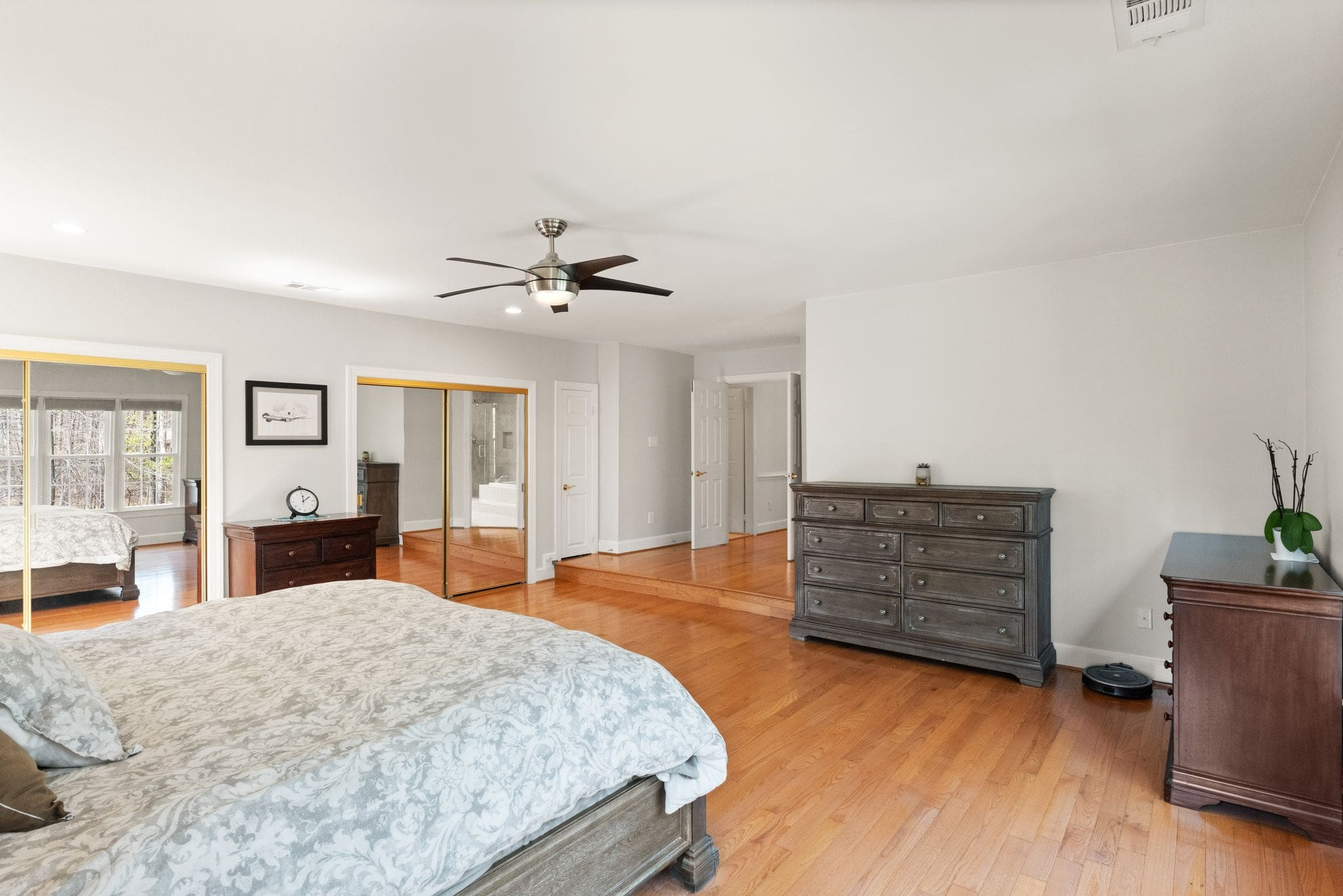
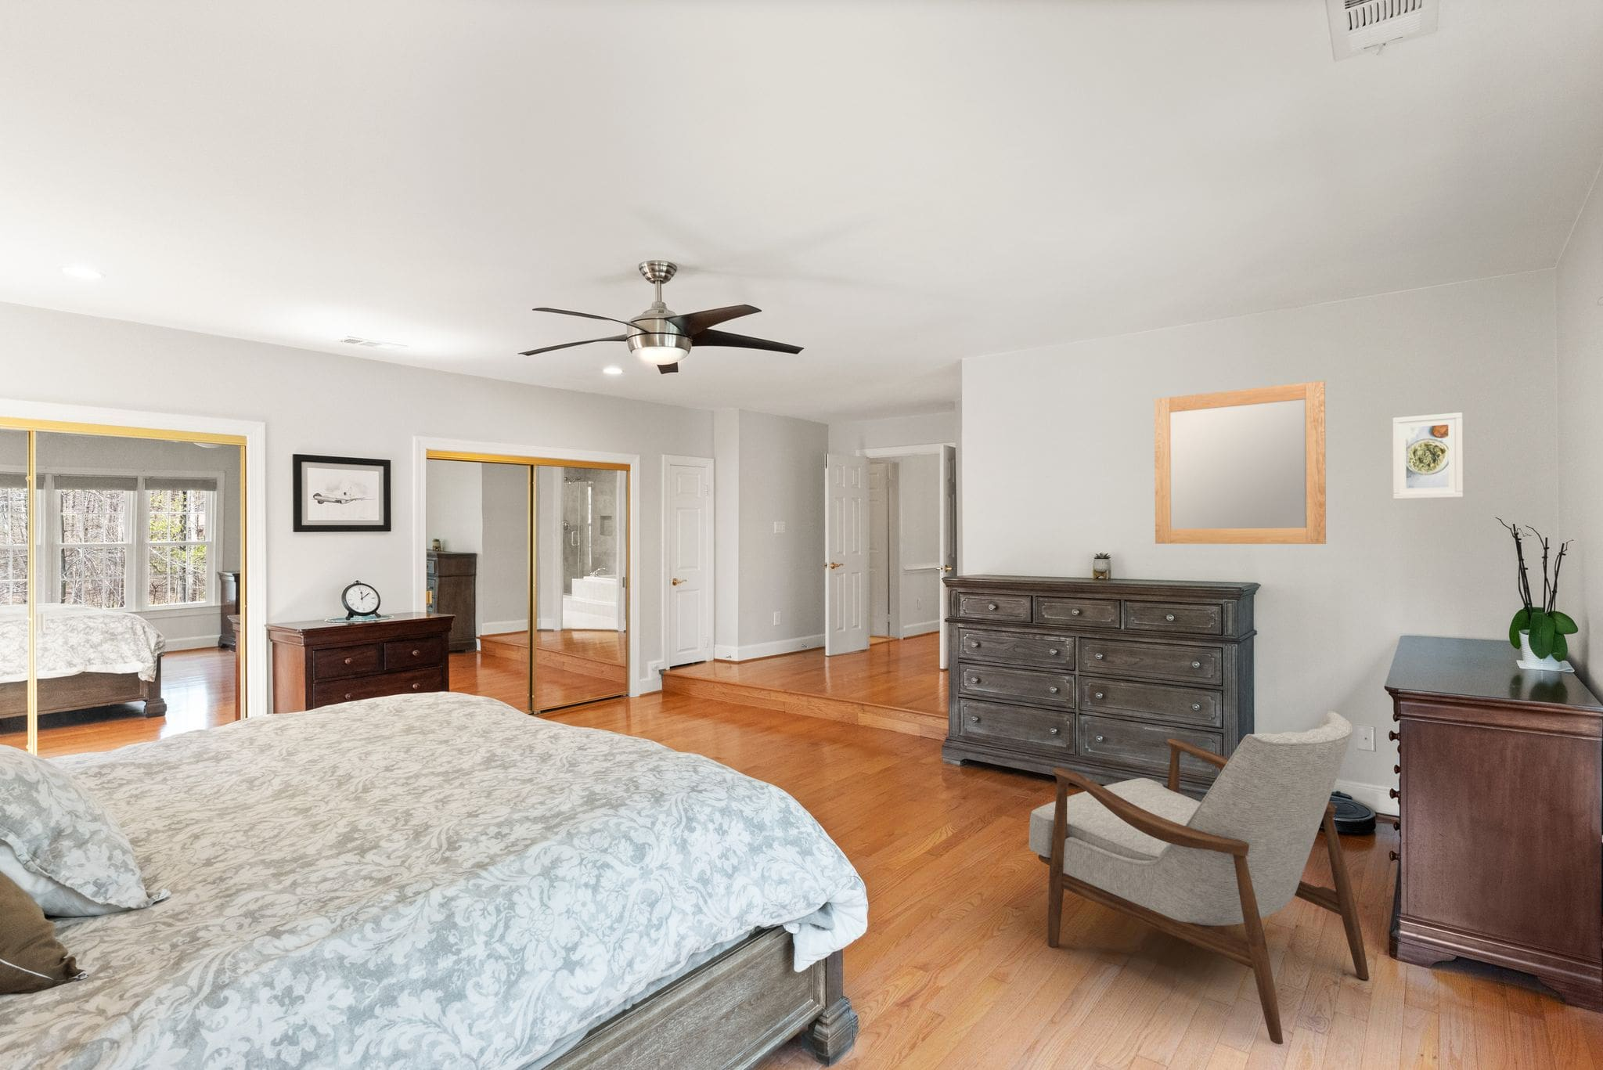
+ home mirror (1235, 467)
+ armchair (1195, 828)
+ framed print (1426, 456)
